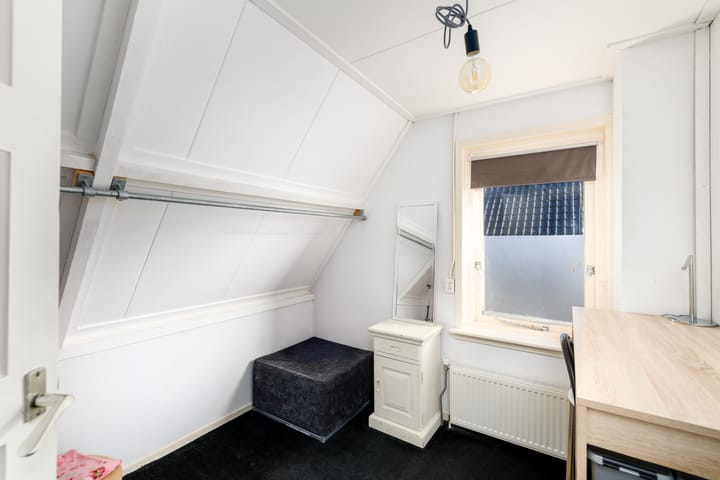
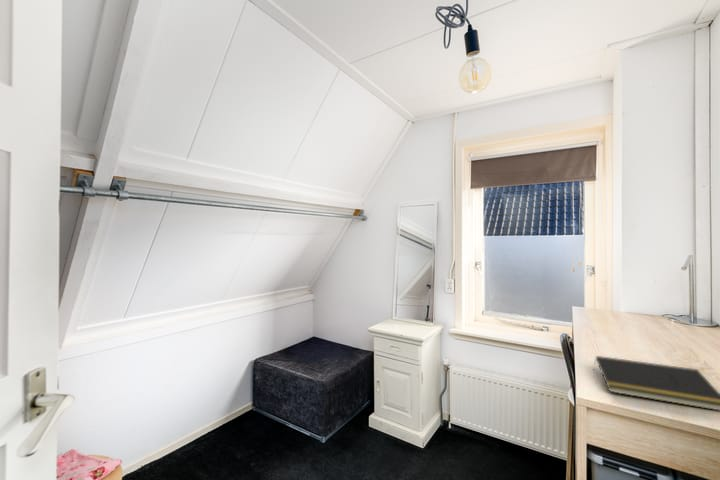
+ notepad (654, 380)
